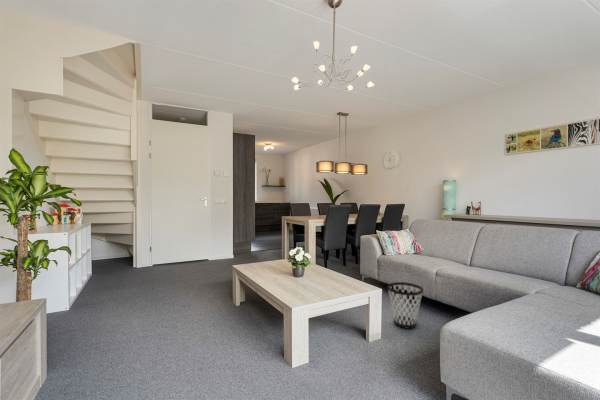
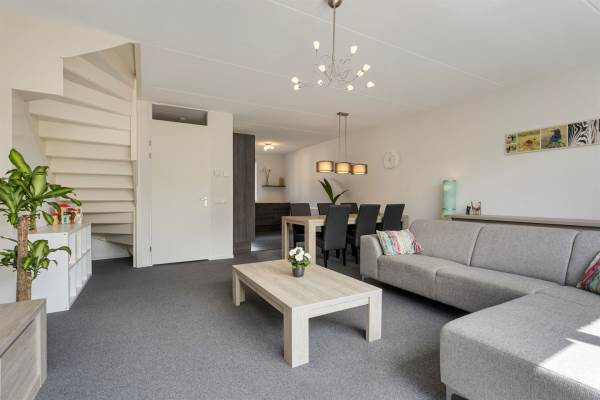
- wastebasket (404, 305)
